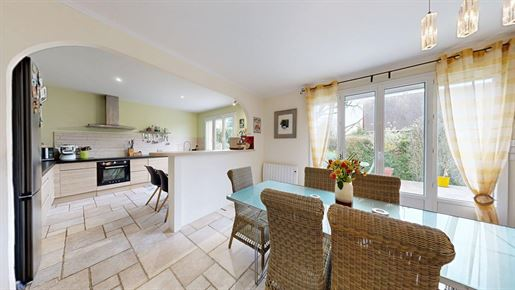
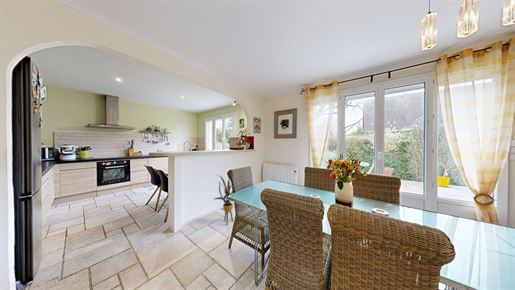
+ house plant (226, 199)
